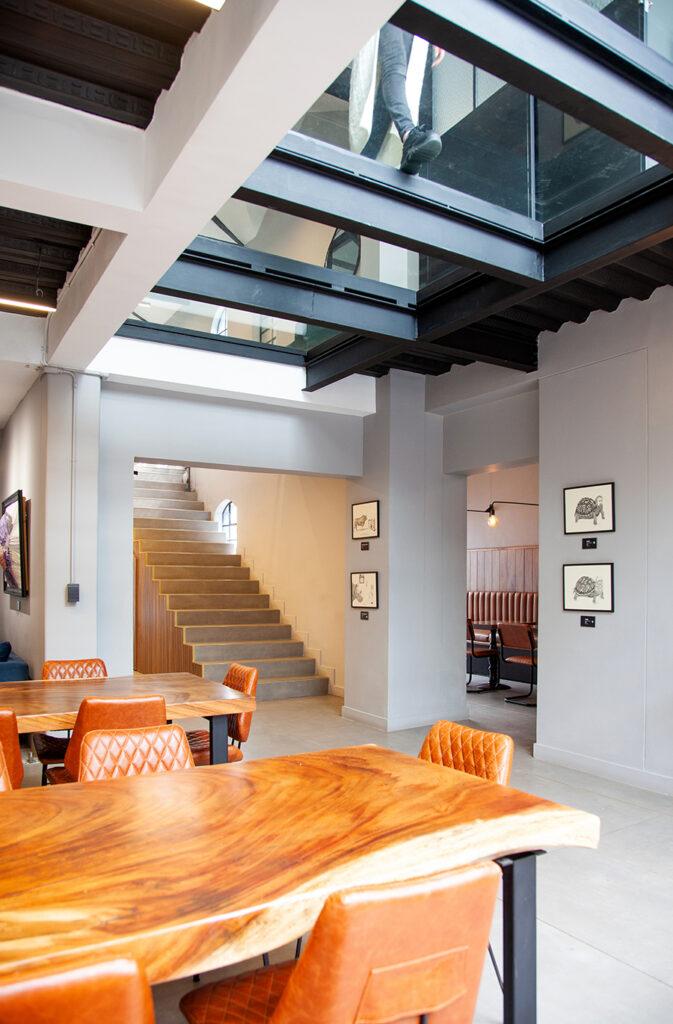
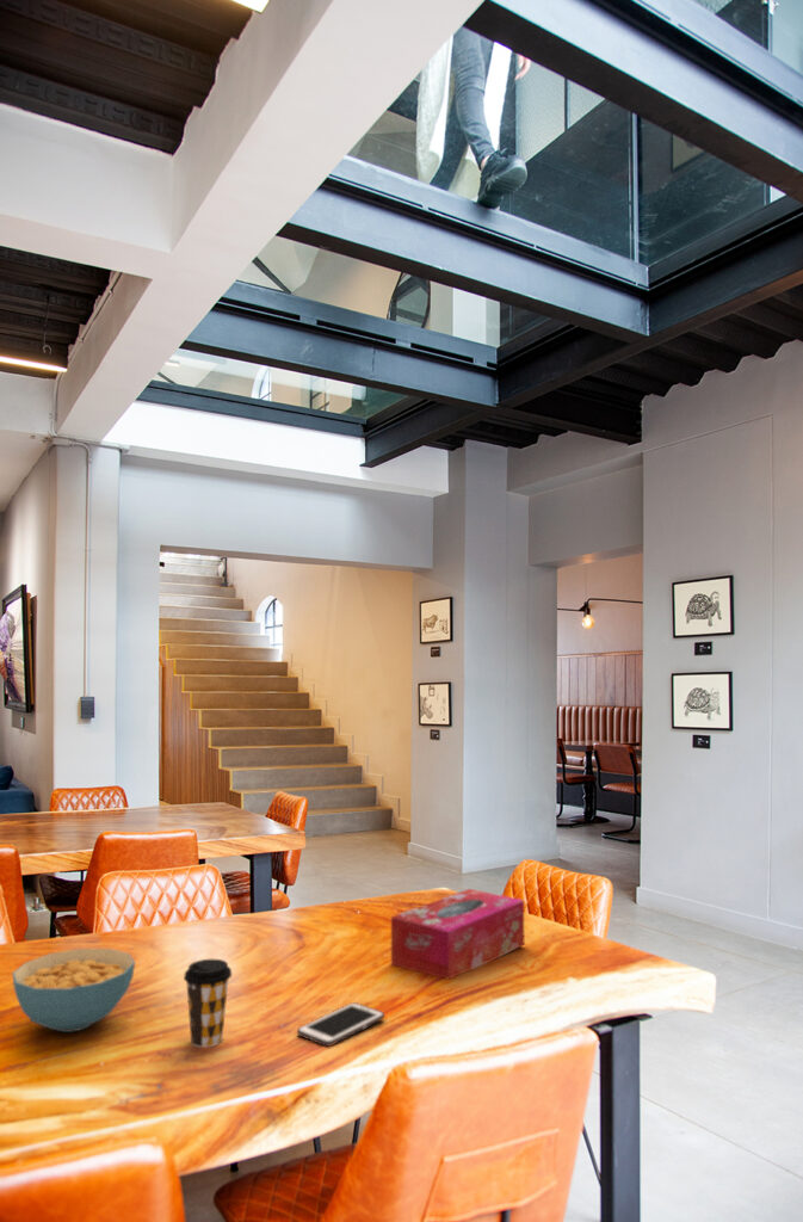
+ tissue box (459, 931)
+ cell phone (341, 1023)
+ coffee cup (206, 1002)
+ cereal bowl (74, 995)
